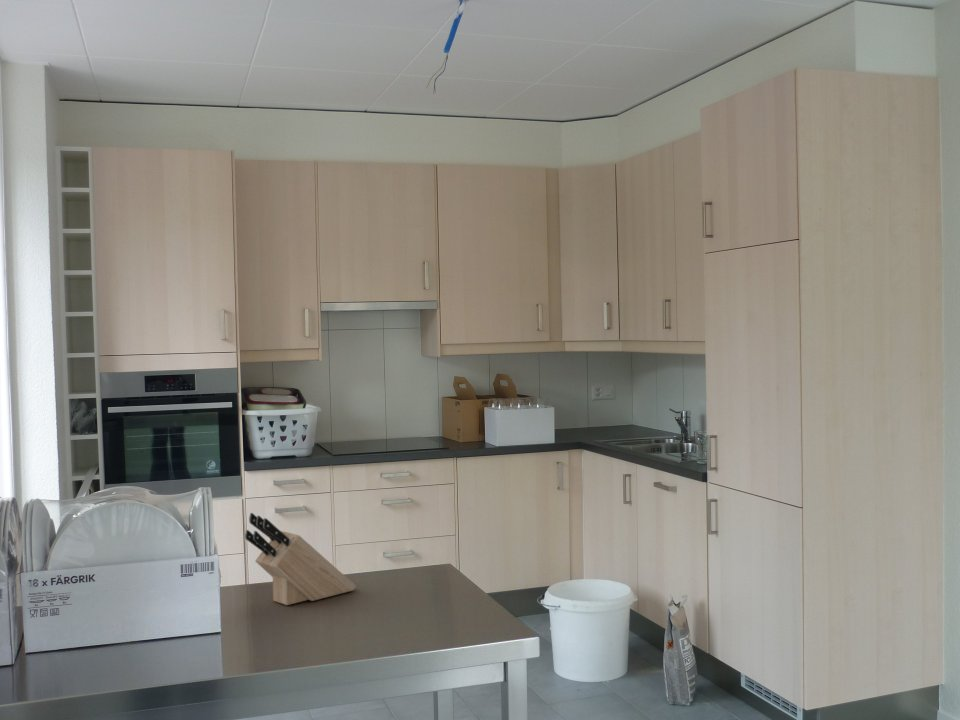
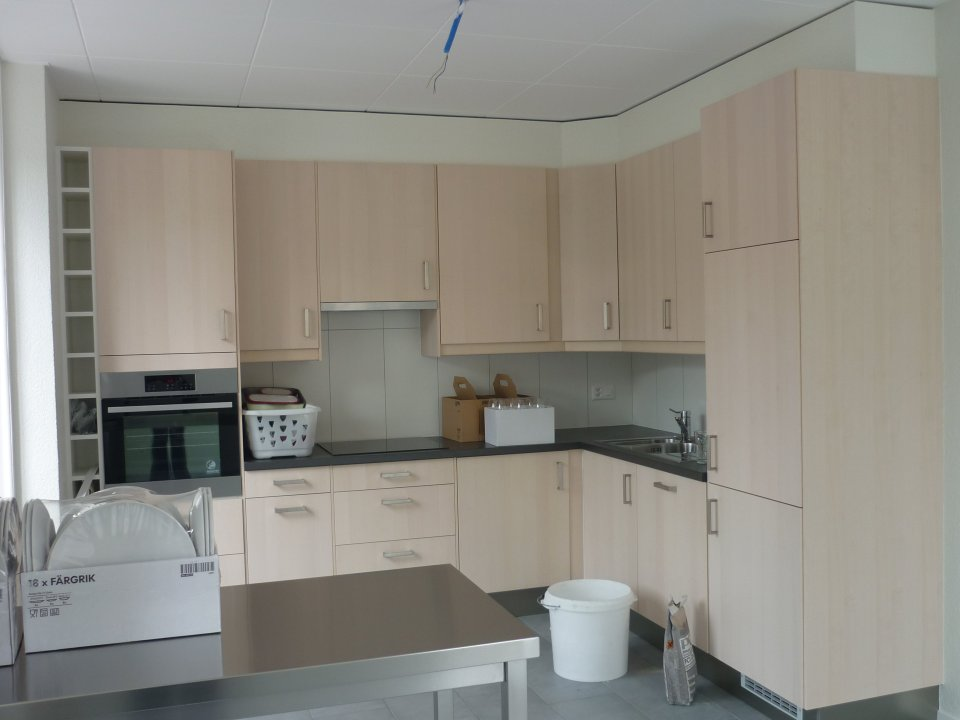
- knife block (299, 553)
